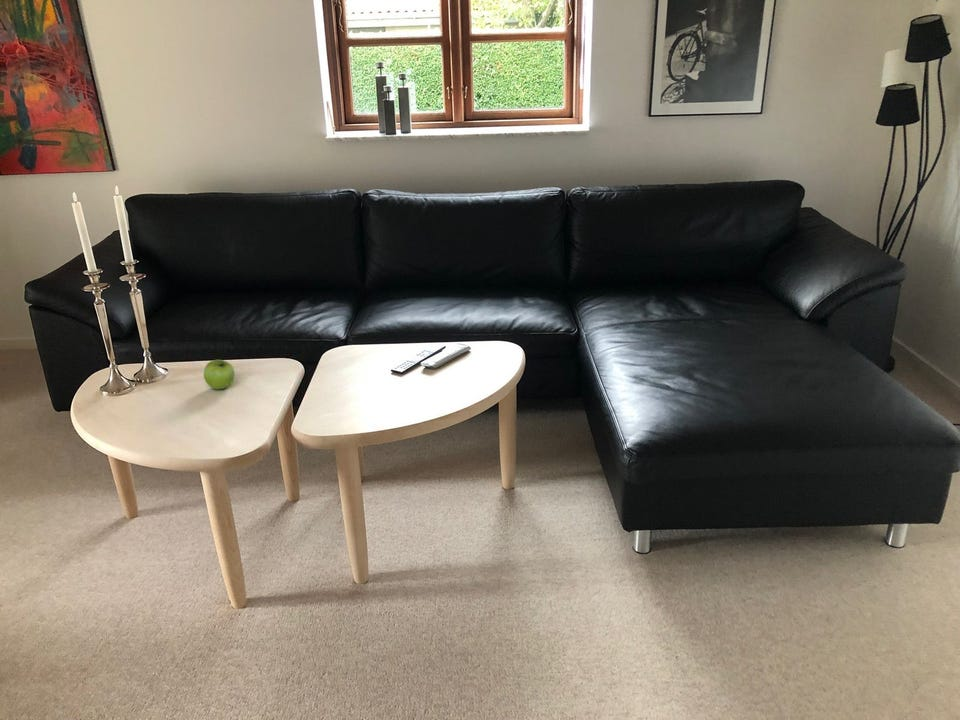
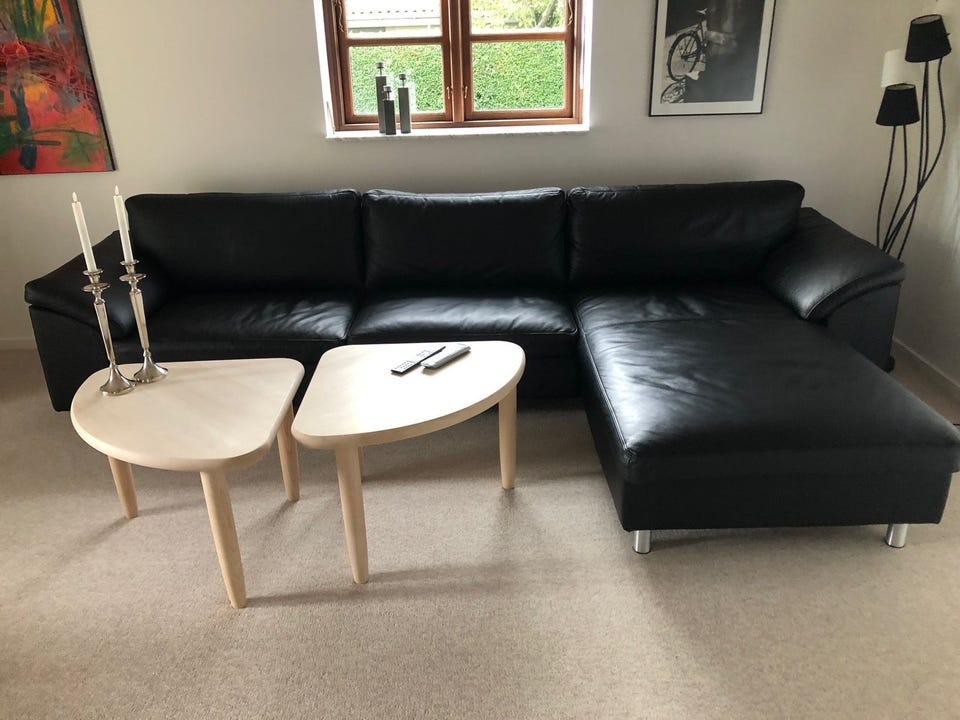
- fruit (219, 374)
